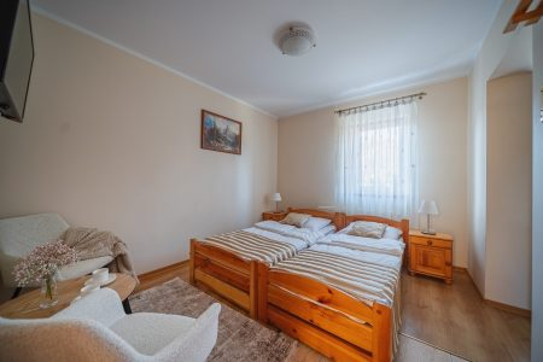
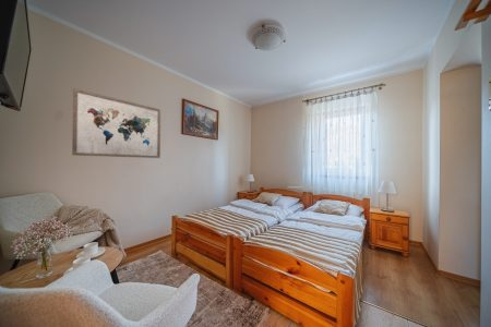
+ wall art (123, 129)
